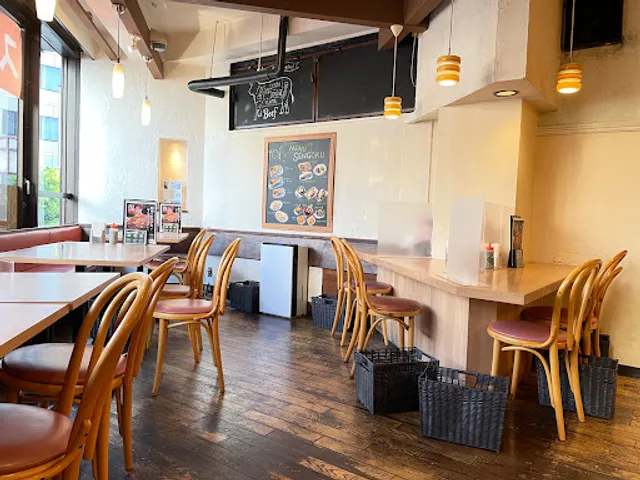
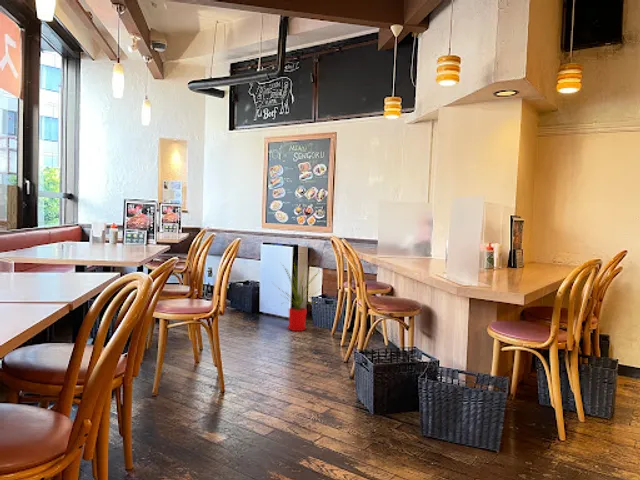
+ house plant (299, 296)
